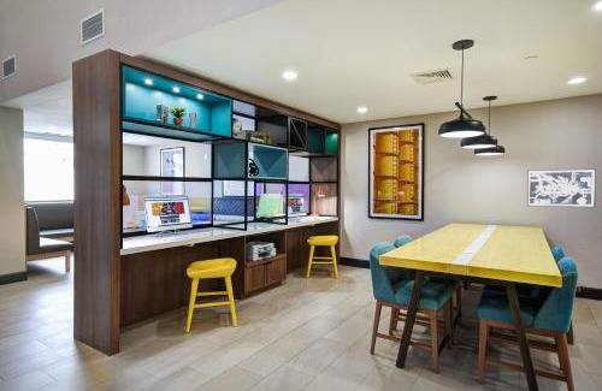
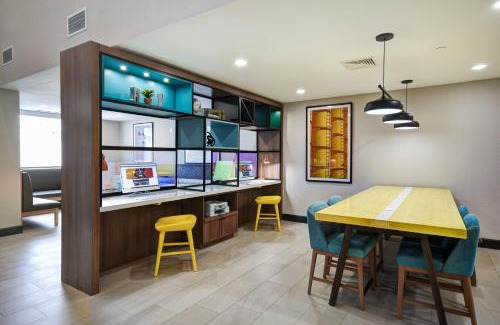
- wall art (559, 188)
